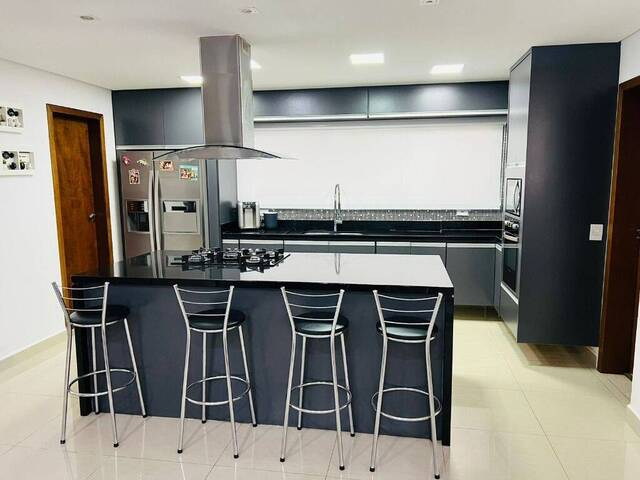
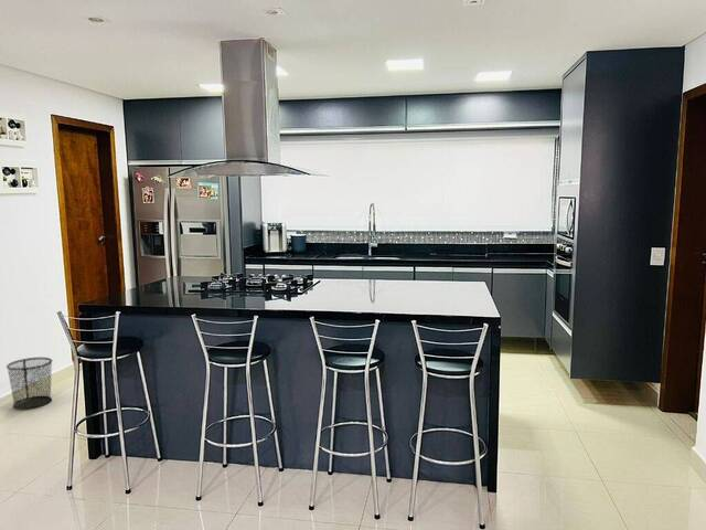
+ waste bin (31, 382)
